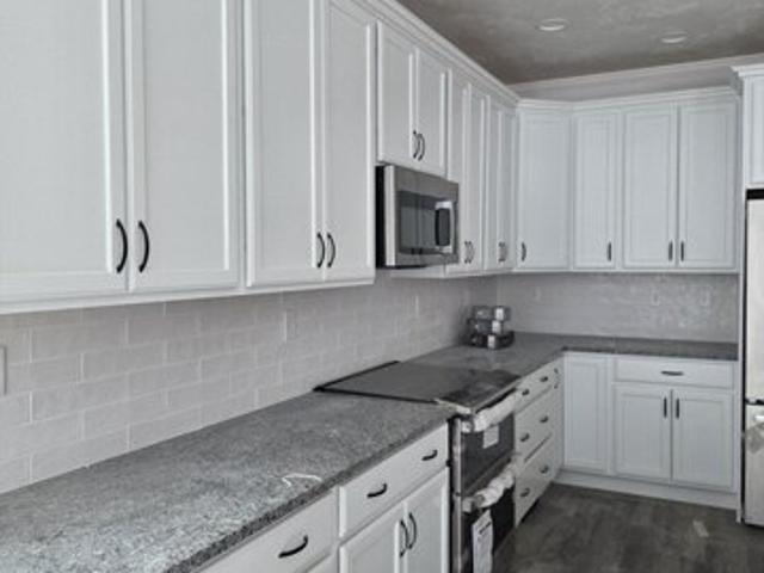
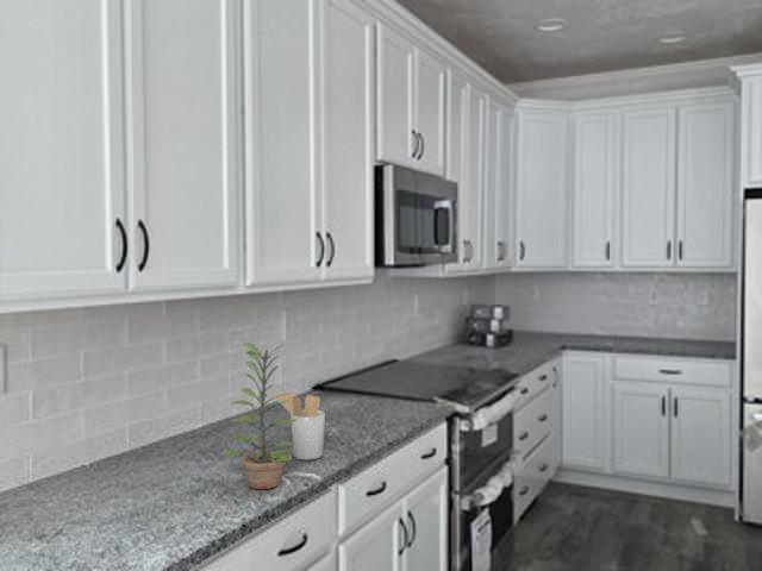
+ plant (257, 413)
+ utensil holder (300, 422)
